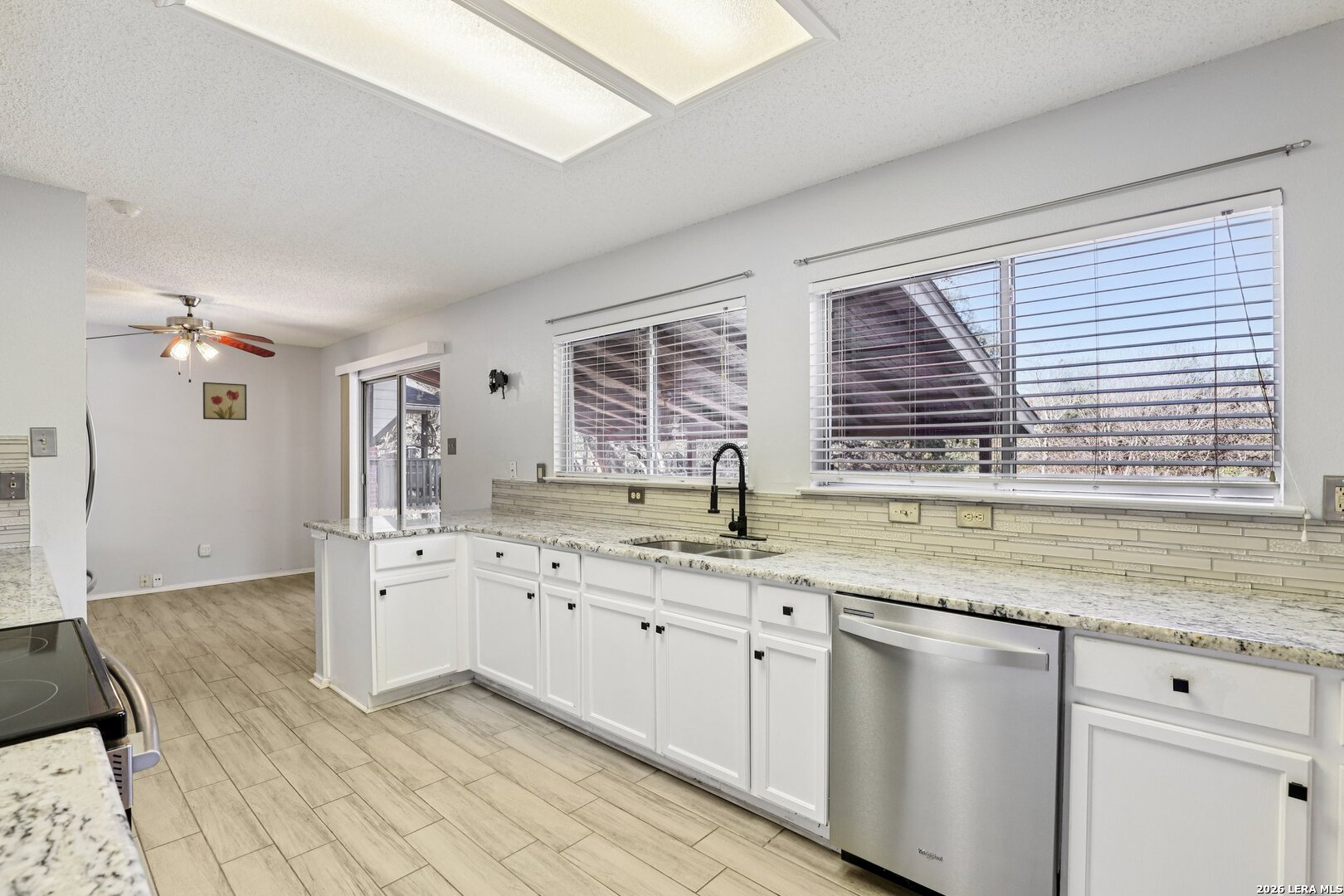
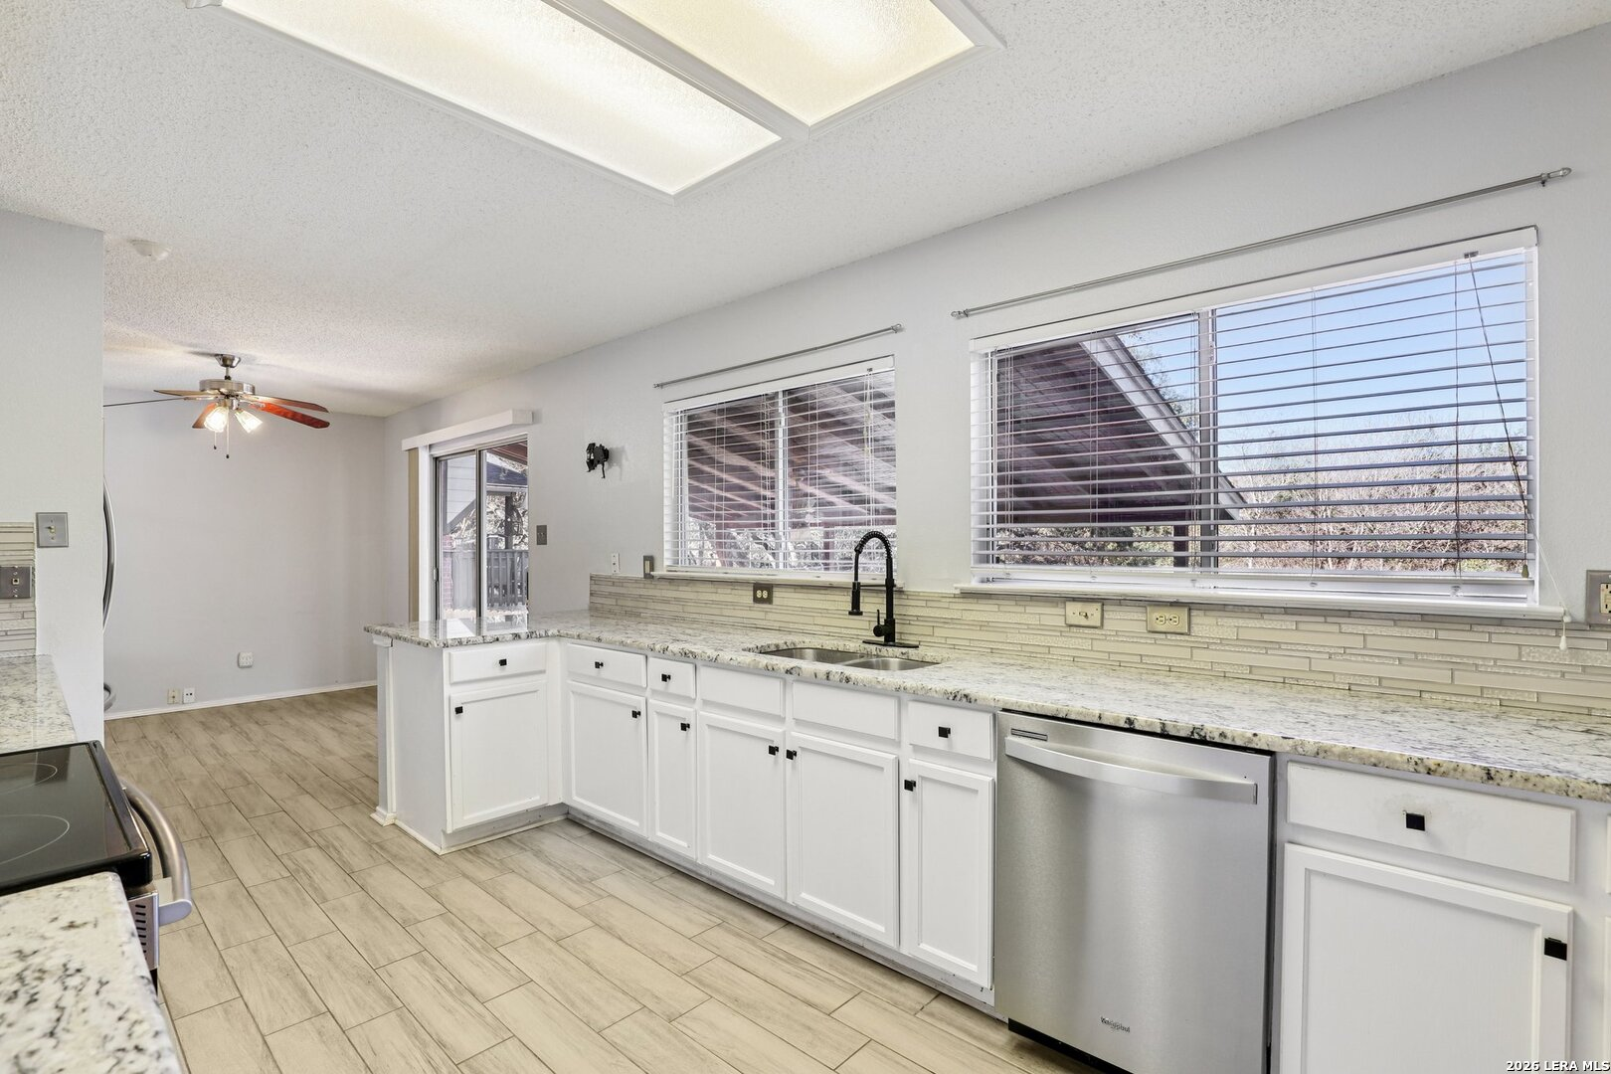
- wall art (225, 401)
